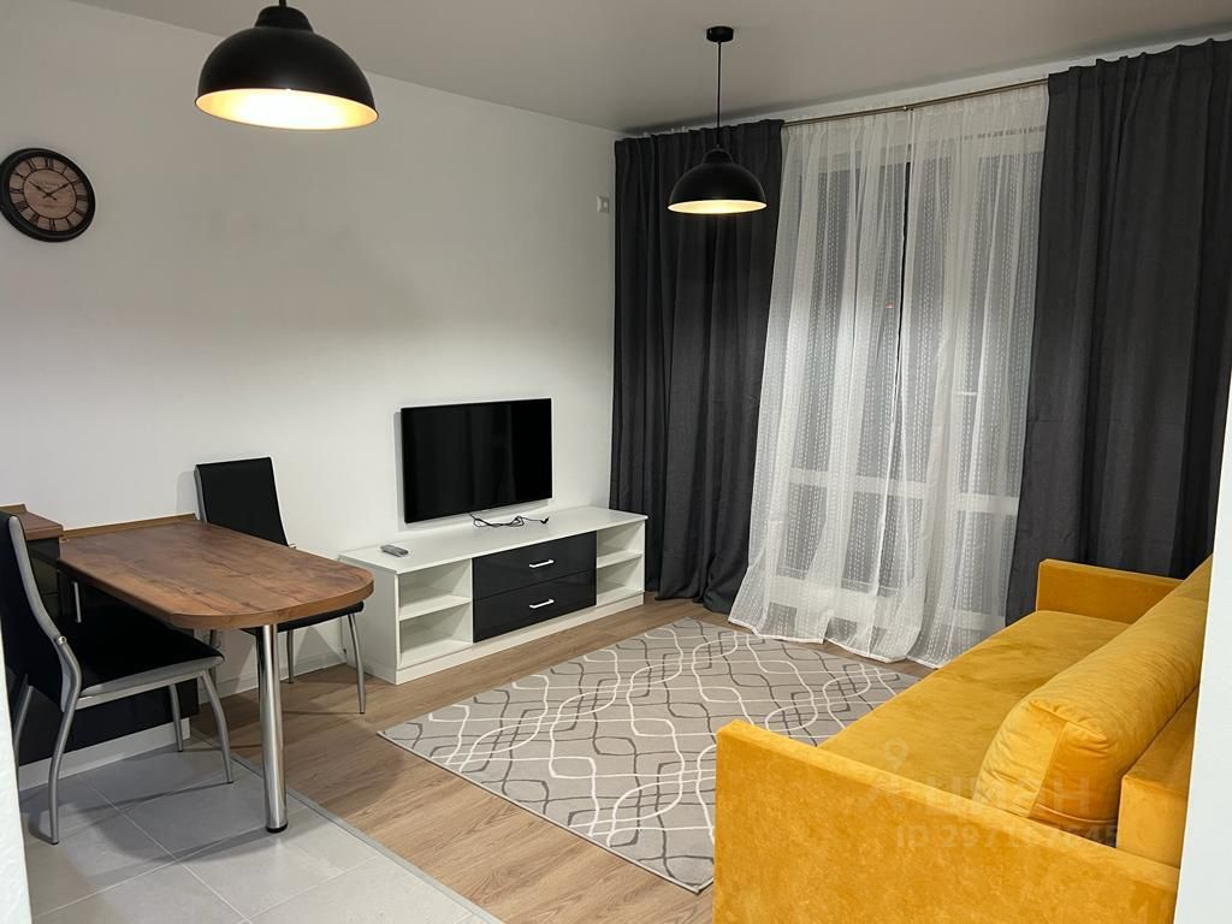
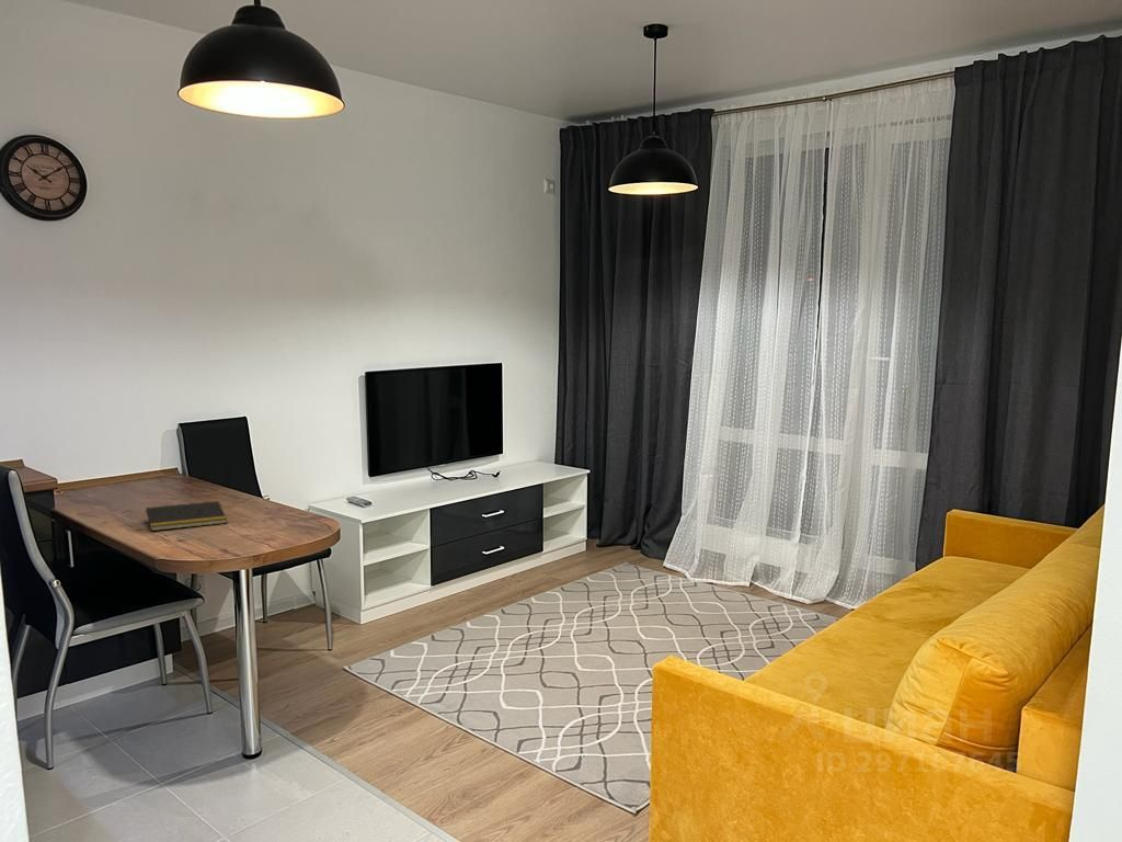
+ notepad (186, 515)
